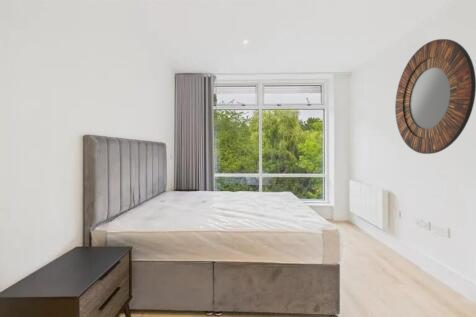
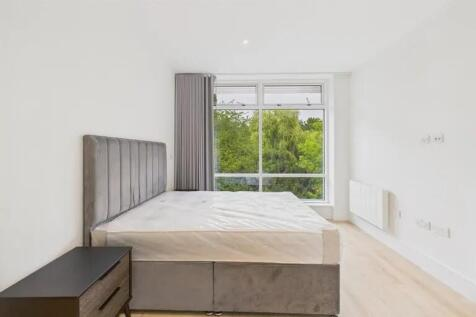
- home mirror (427, 98)
